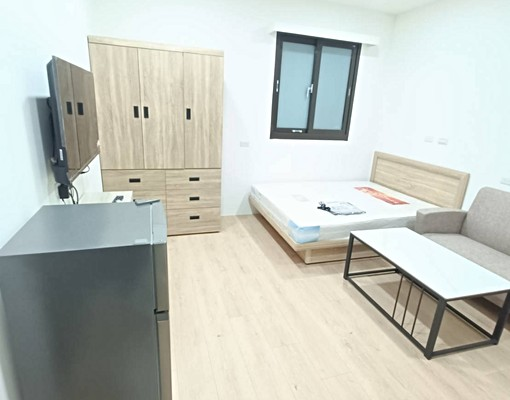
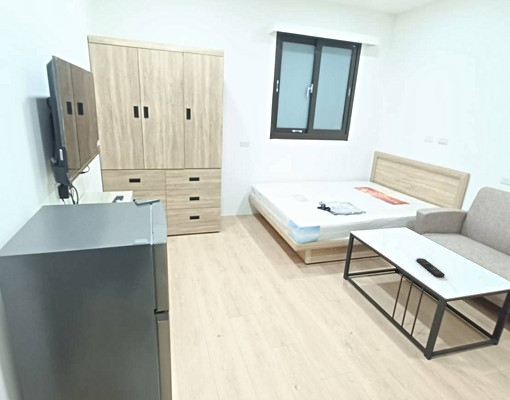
+ remote control (429, 267)
